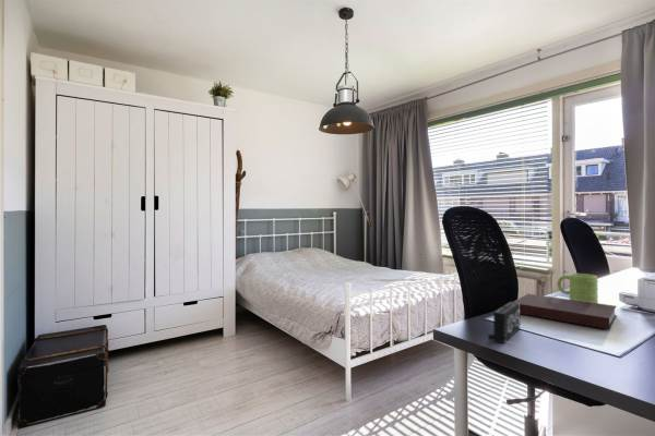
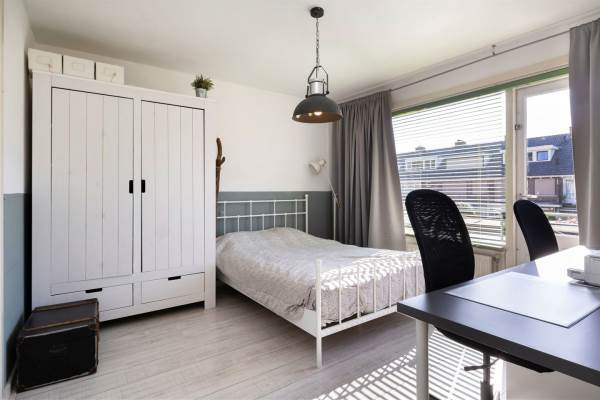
- notebook (562, 308)
- alarm clock (504, 319)
- mug (576, 288)
